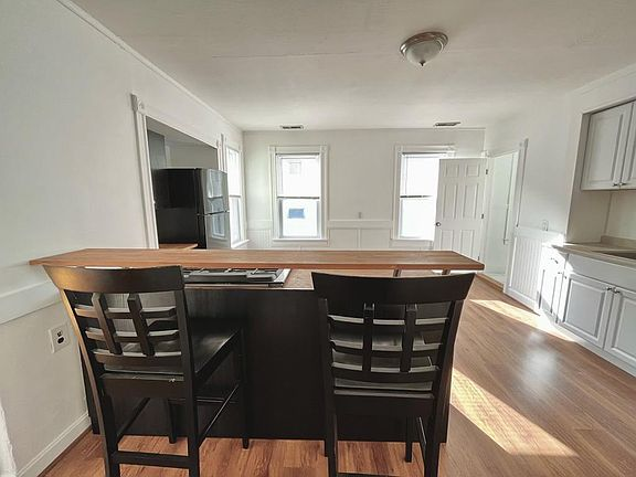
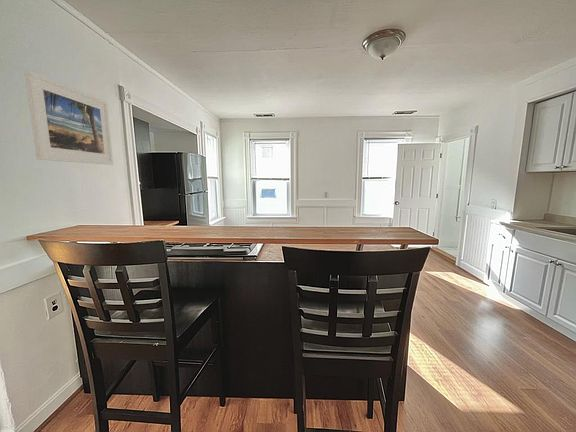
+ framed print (77, 126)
